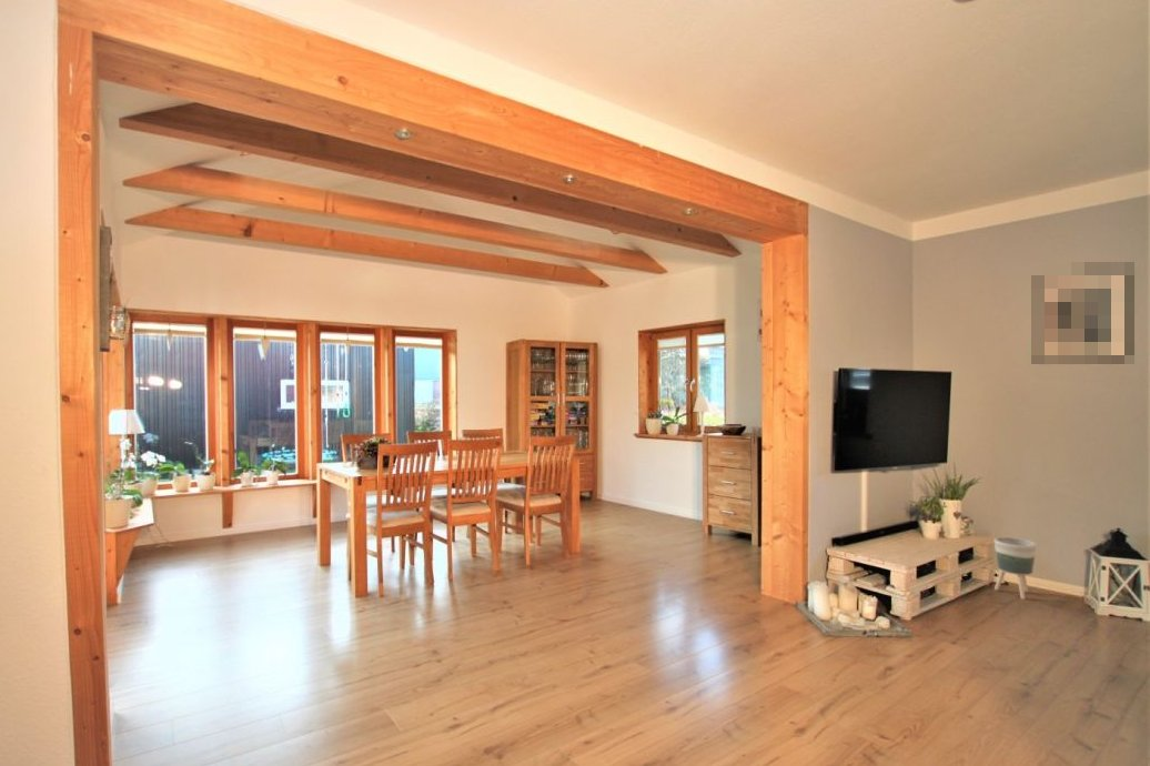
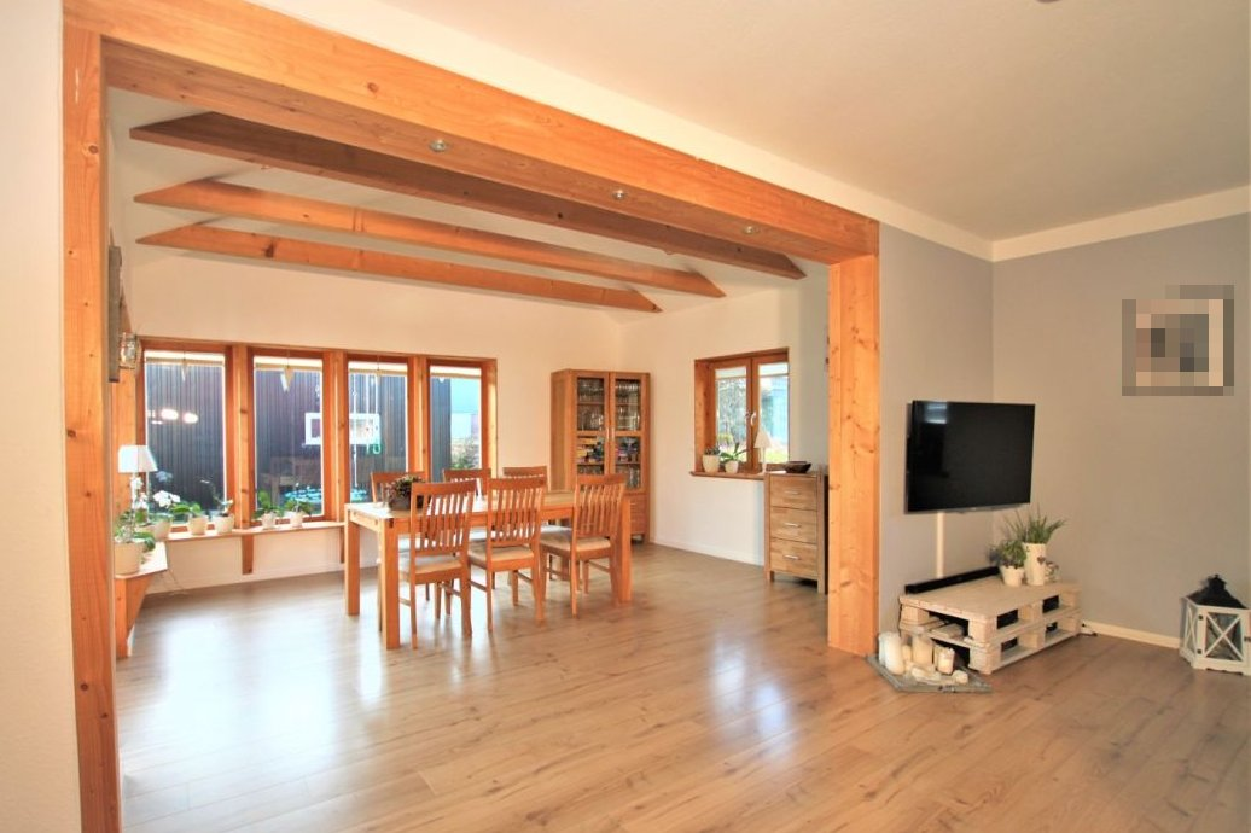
- planter (1015, 567)
